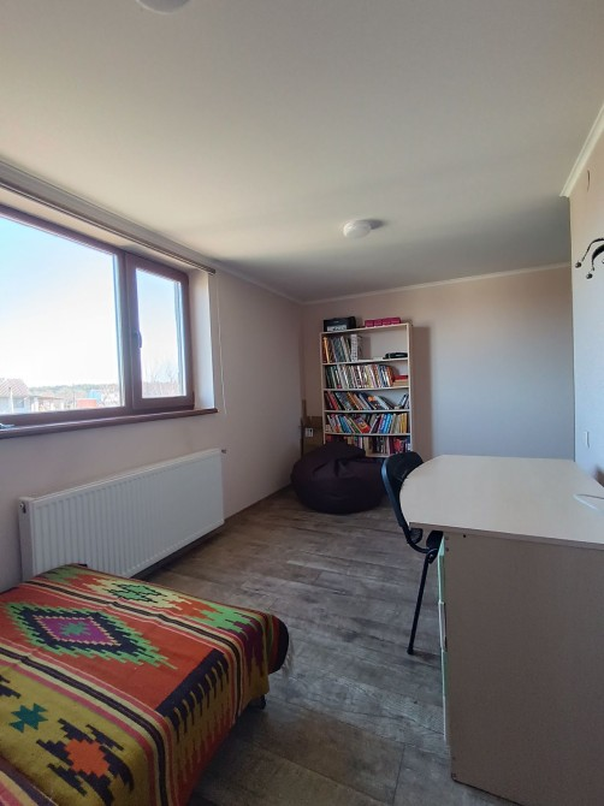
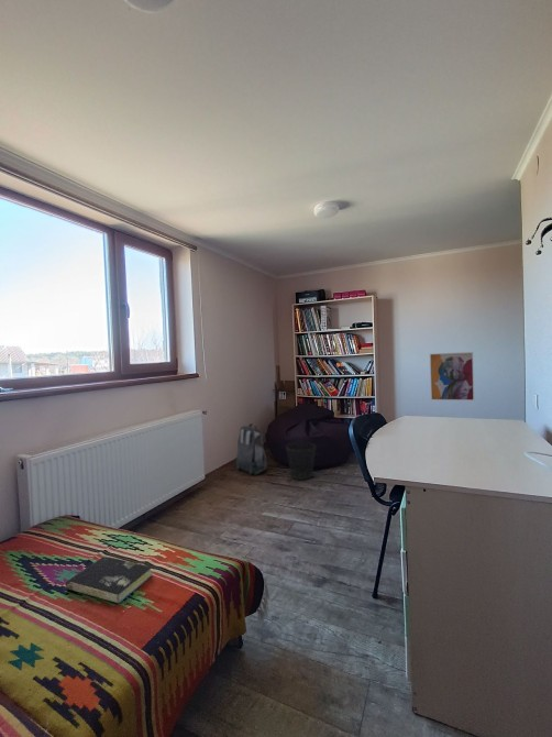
+ wastebasket (301, 461)
+ book (110, 578)
+ backpack (250, 447)
+ wall art (451, 376)
